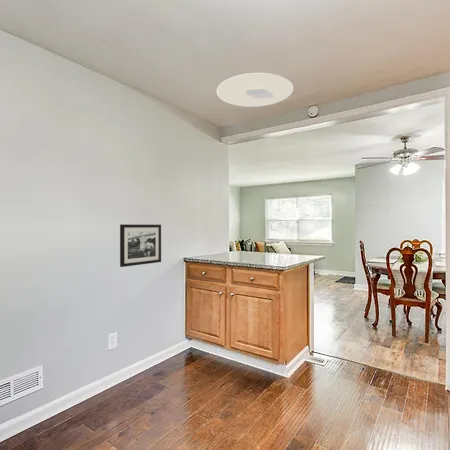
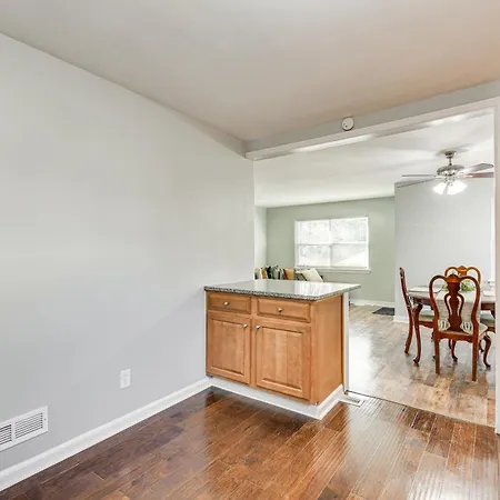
- picture frame (141, 244)
- ceiling light (254, 88)
